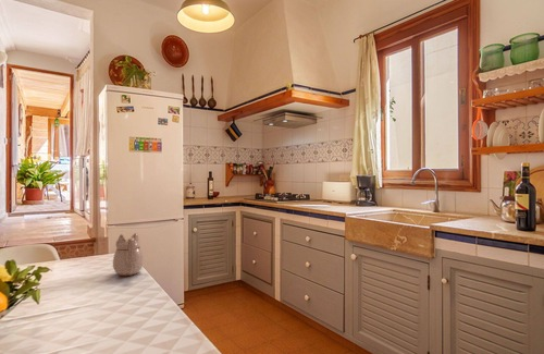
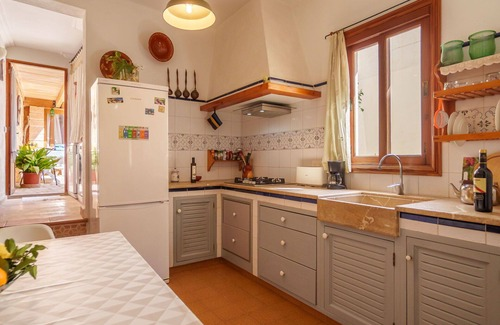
- teapot (128, 254)
